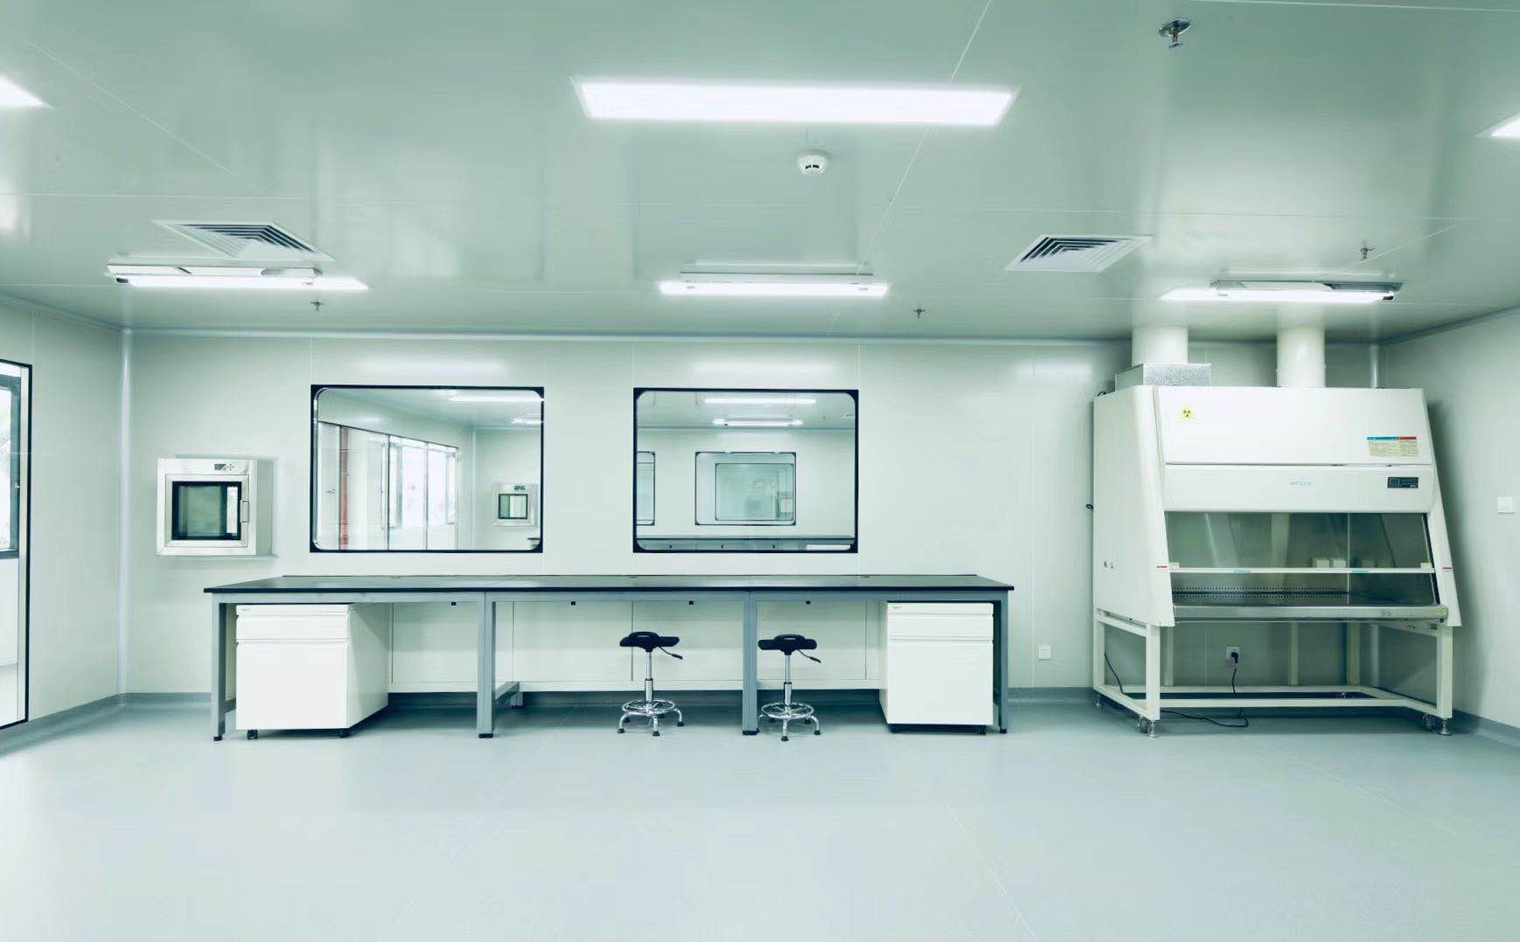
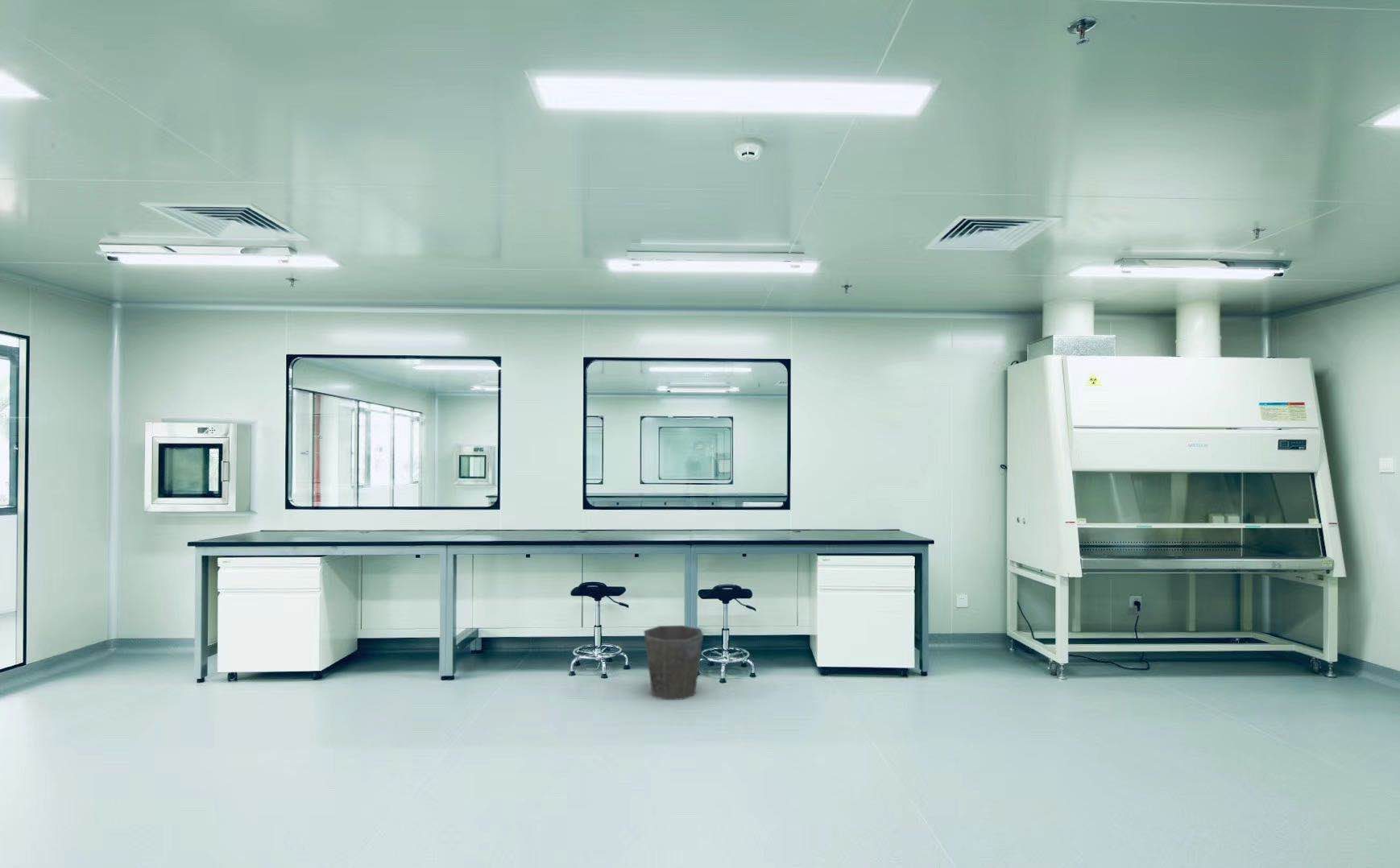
+ waste bin (673, 663)
